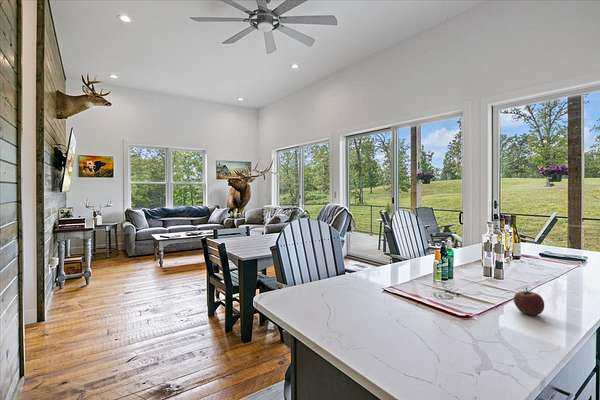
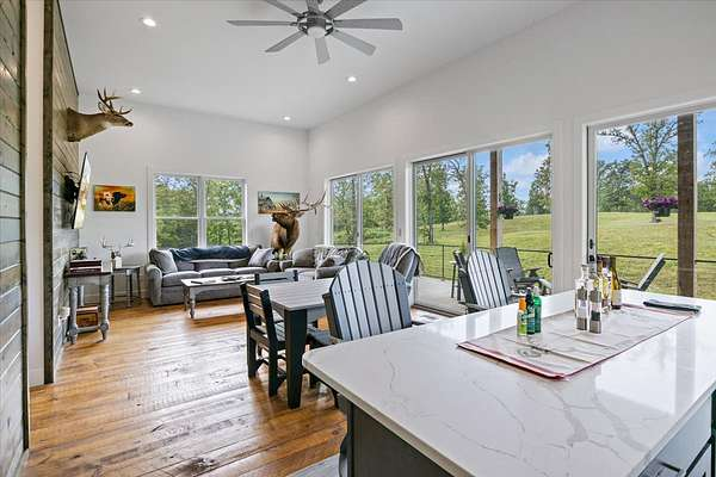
- apple (528, 300)
